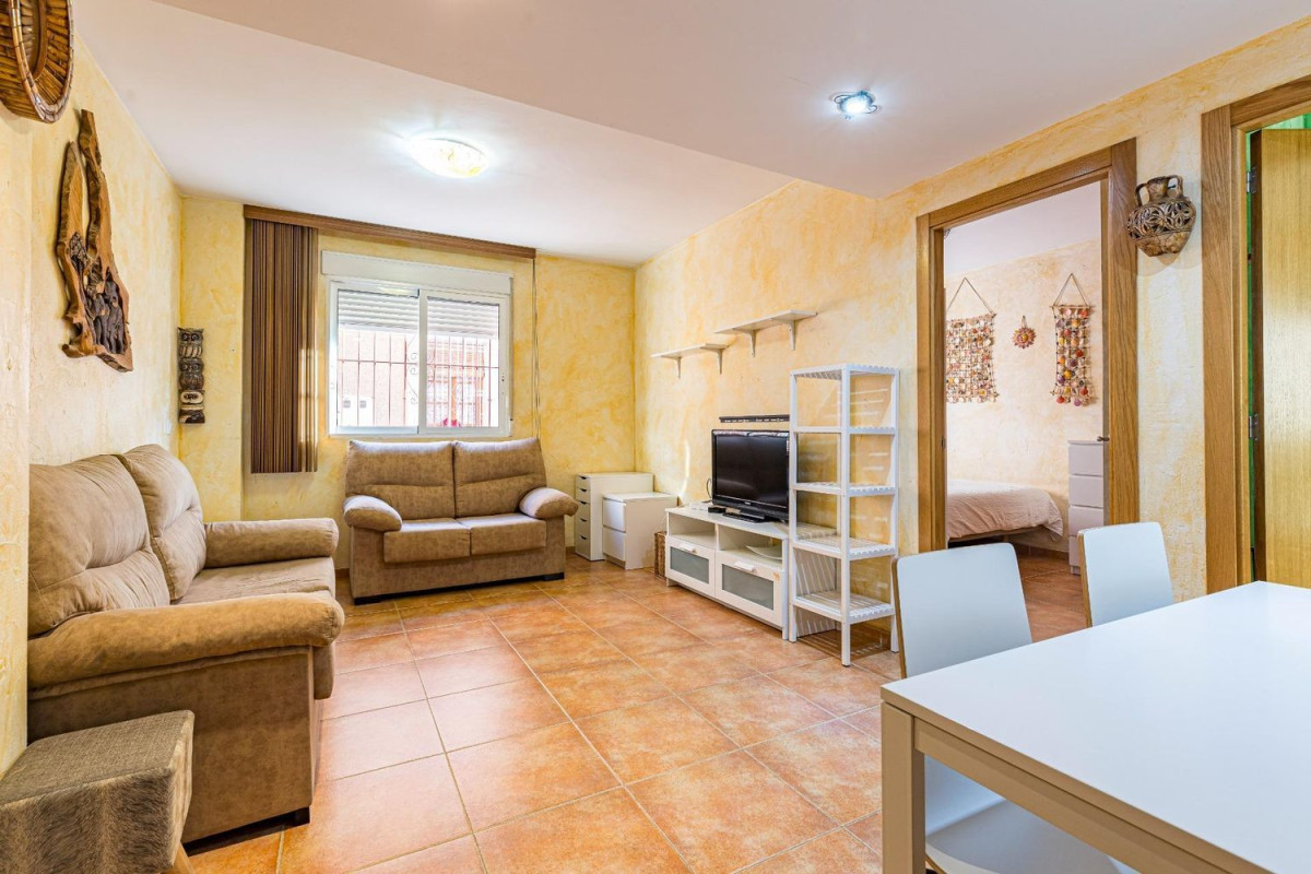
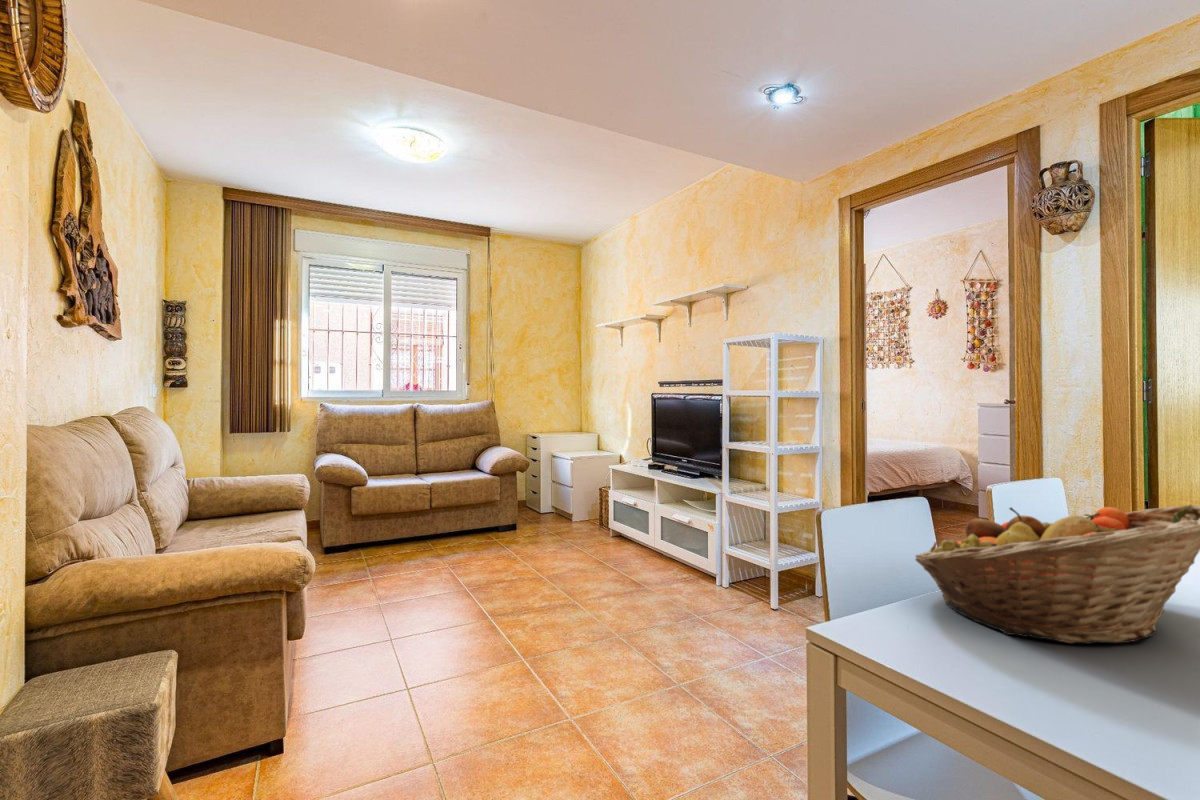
+ fruit basket (1056, 556)
